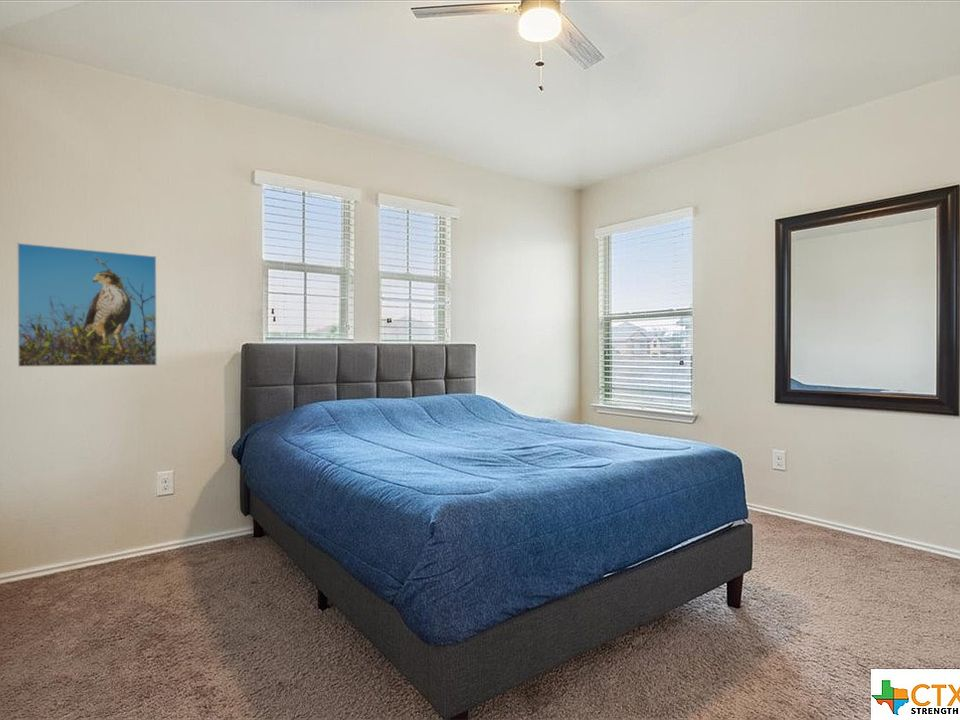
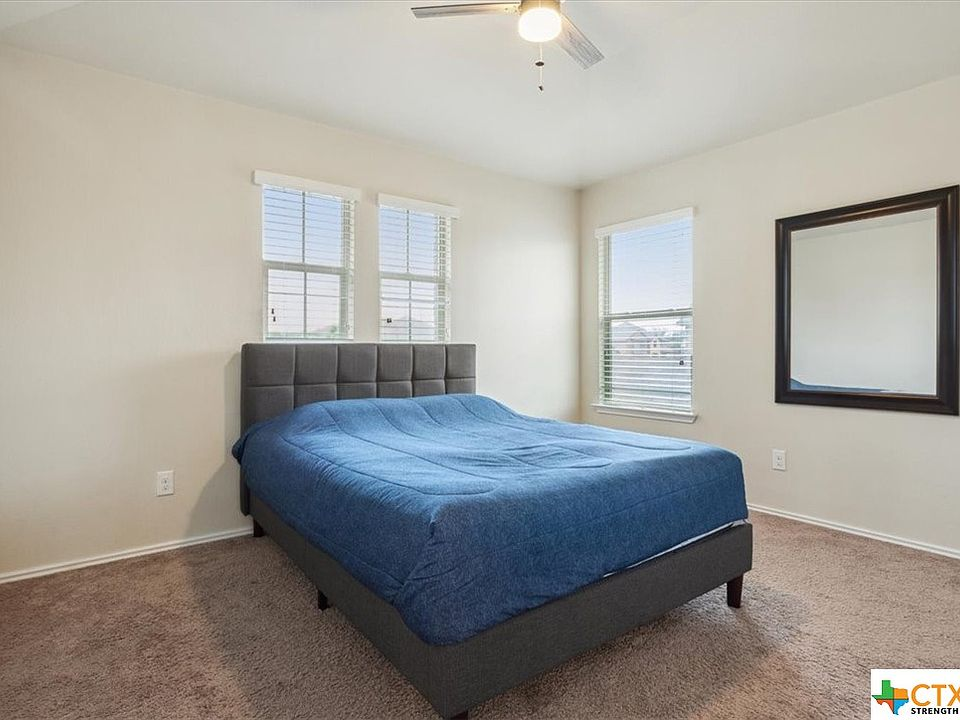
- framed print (91, 308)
